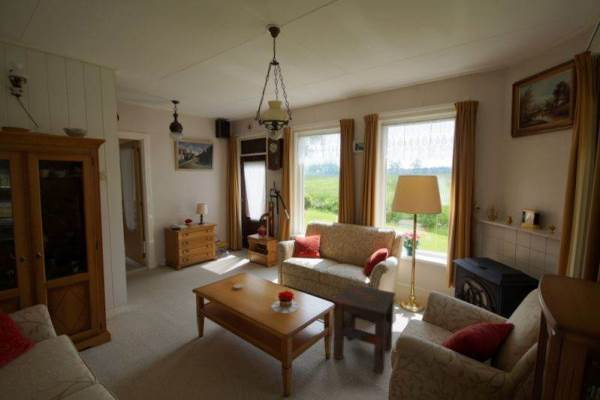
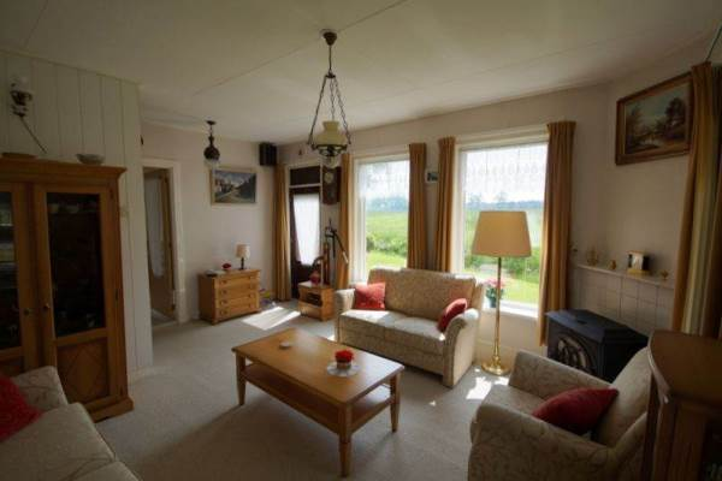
- side table (366, 320)
